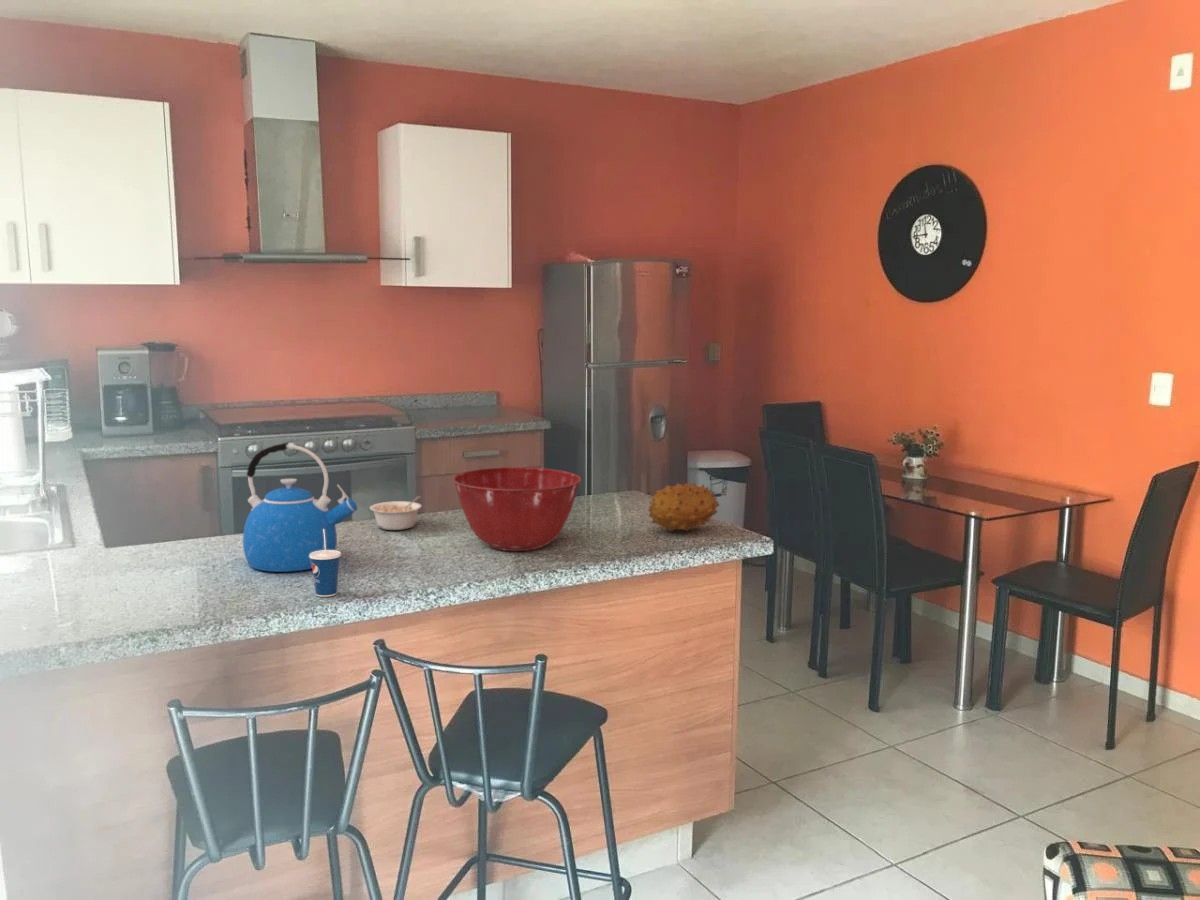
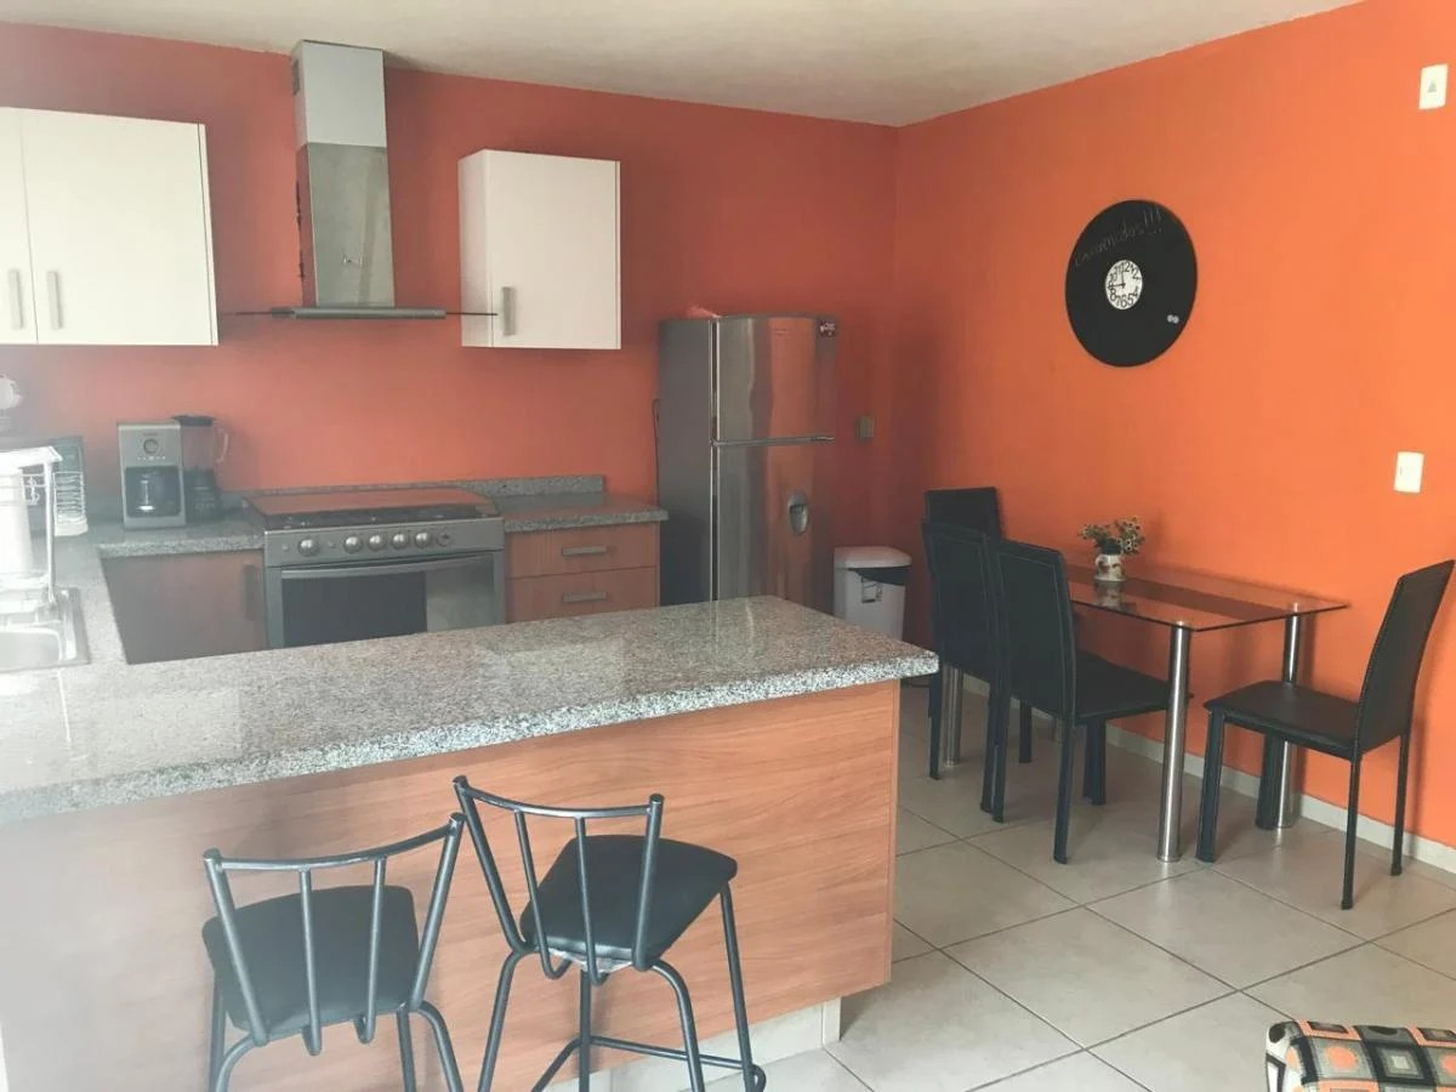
- mixing bowl (517, 510)
- fruit (684, 506)
- legume (396, 513)
- cup (325, 562)
- kettle (300, 503)
